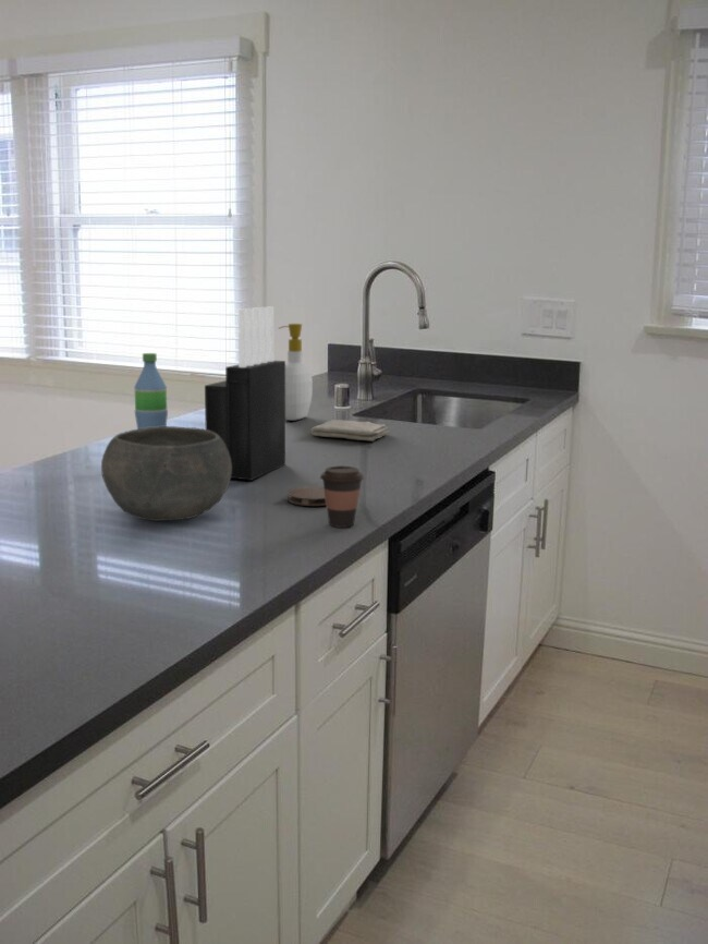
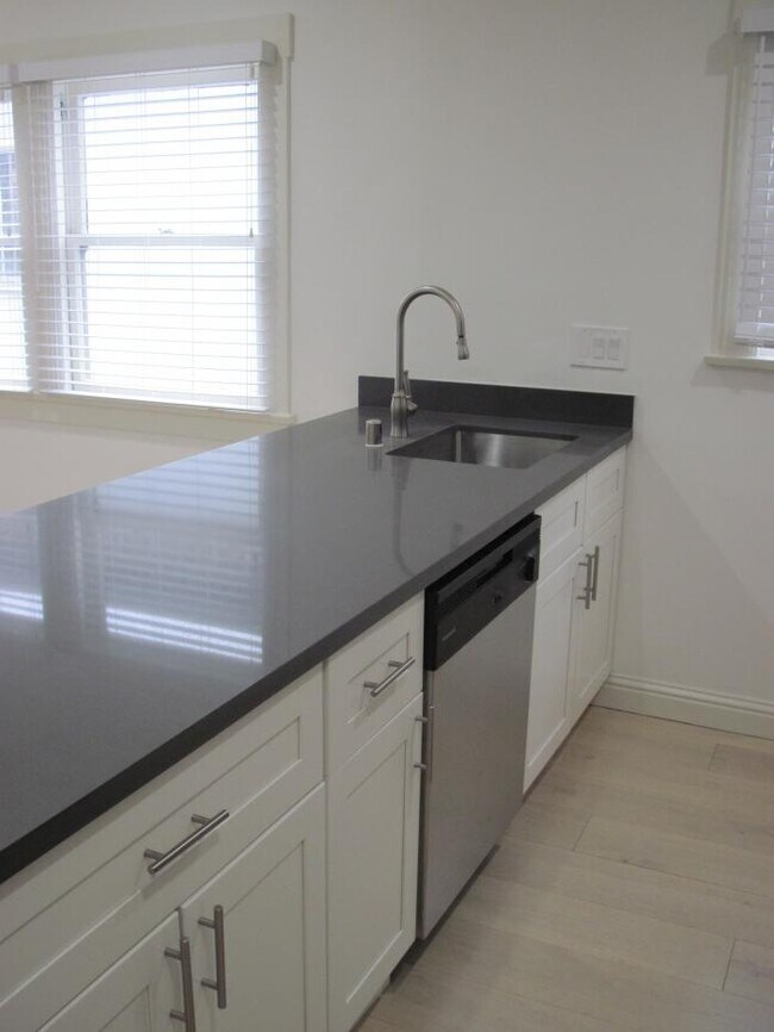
- water bottle (150, 411)
- knife block (241, 389)
- soap bottle (293, 371)
- coffee cup (341, 496)
- washcloth (350, 429)
- bowl (168, 474)
- coaster (313, 496)
